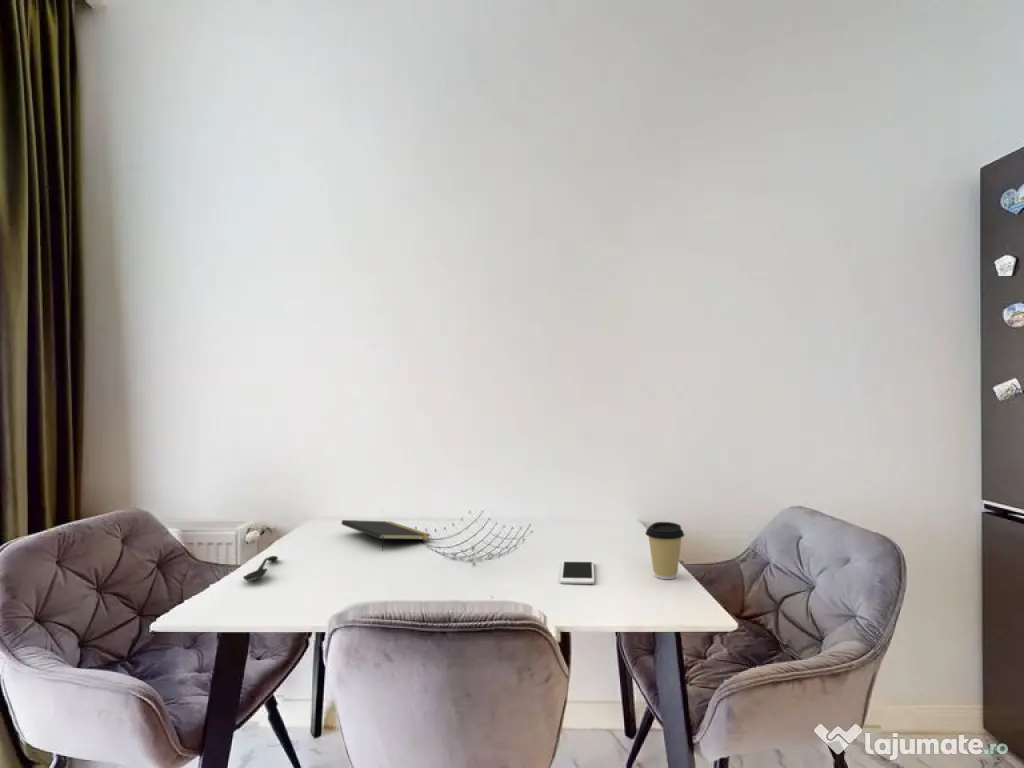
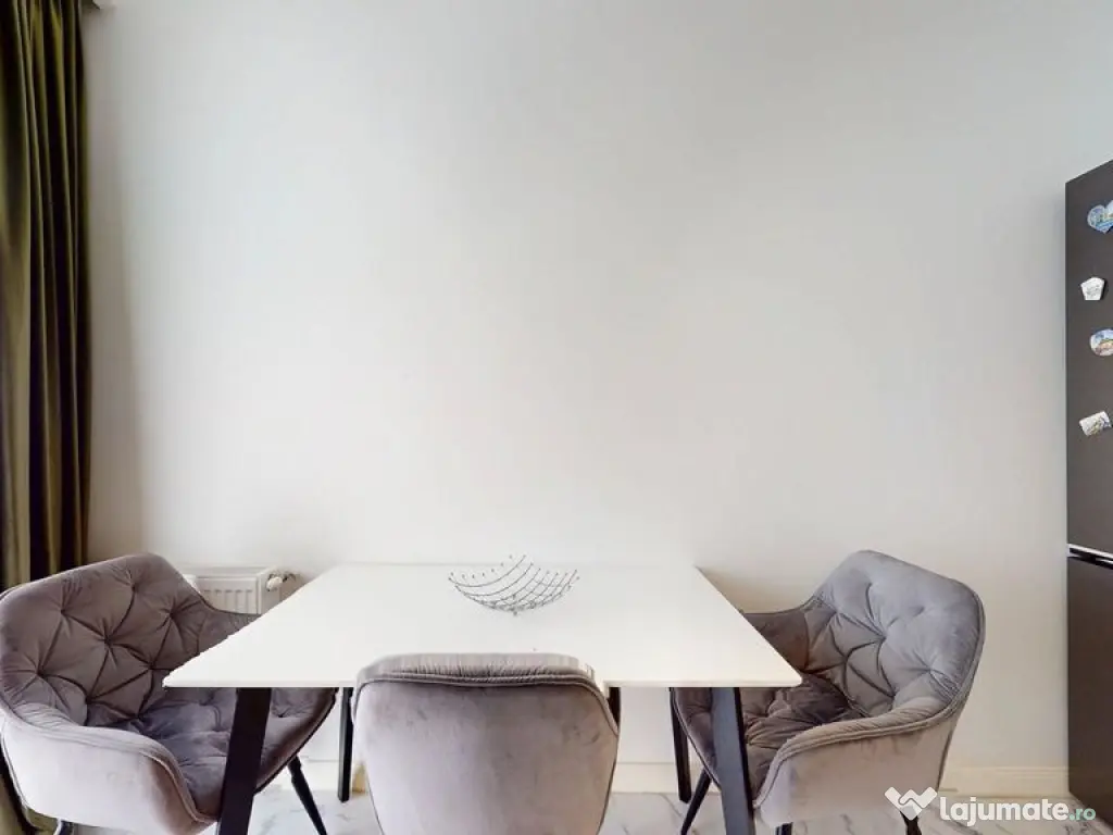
- notepad (385, 529)
- spoon (263, 566)
- coffee cup (665, 550)
- cell phone (577, 571)
